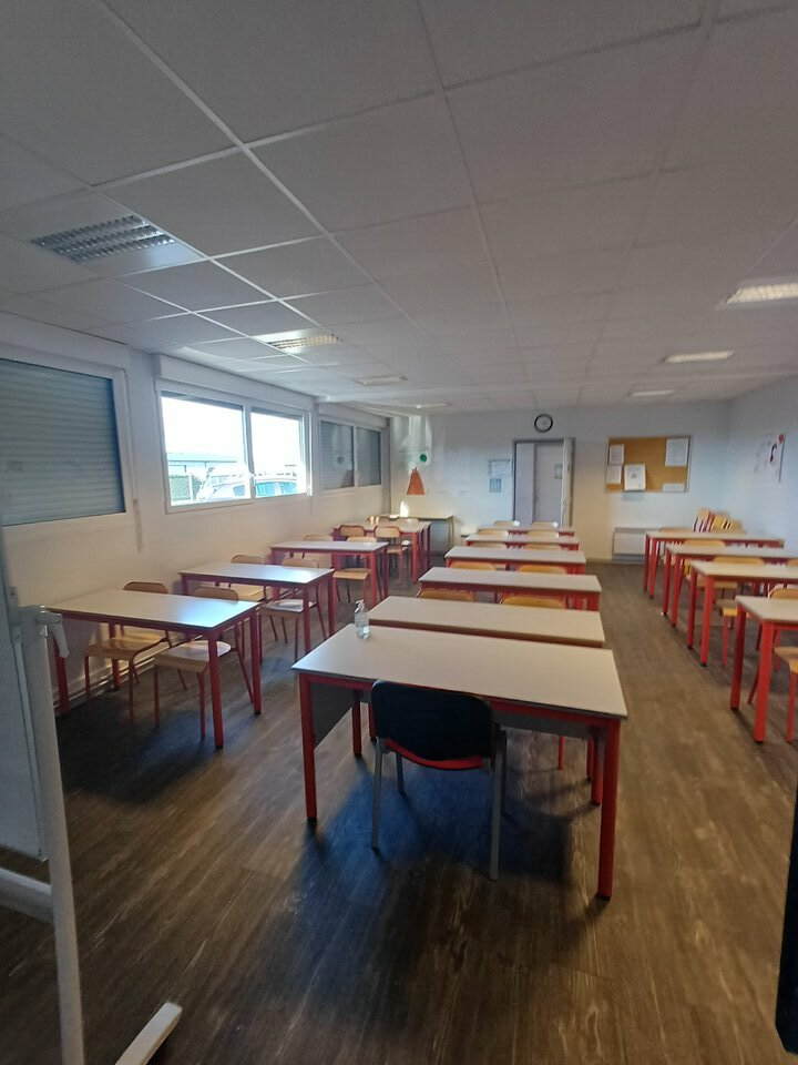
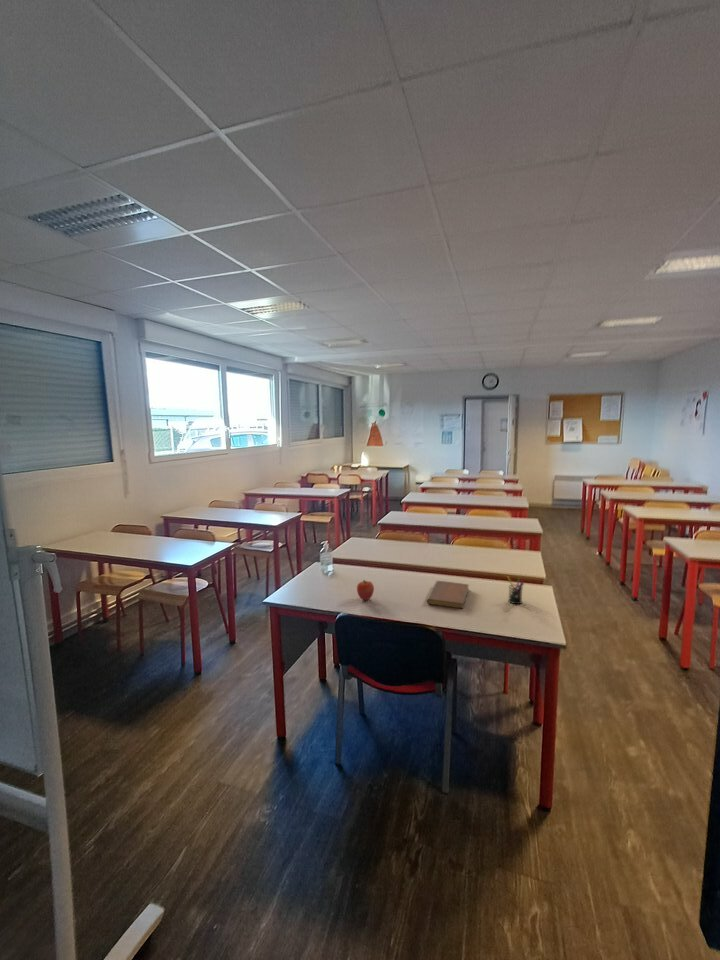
+ notebook (448, 593)
+ apple (365, 589)
+ pen holder (516, 588)
